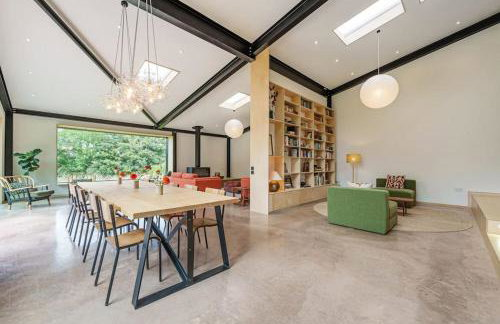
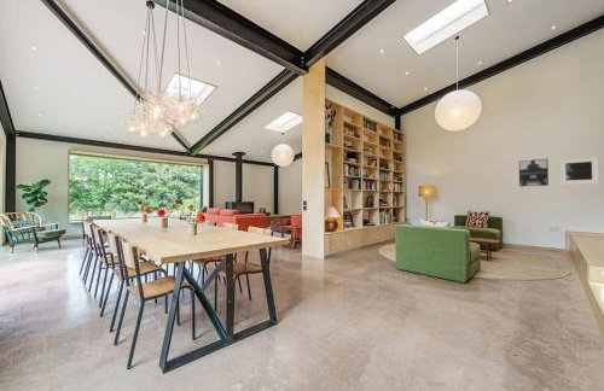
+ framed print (577, 170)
+ wall art (533, 173)
